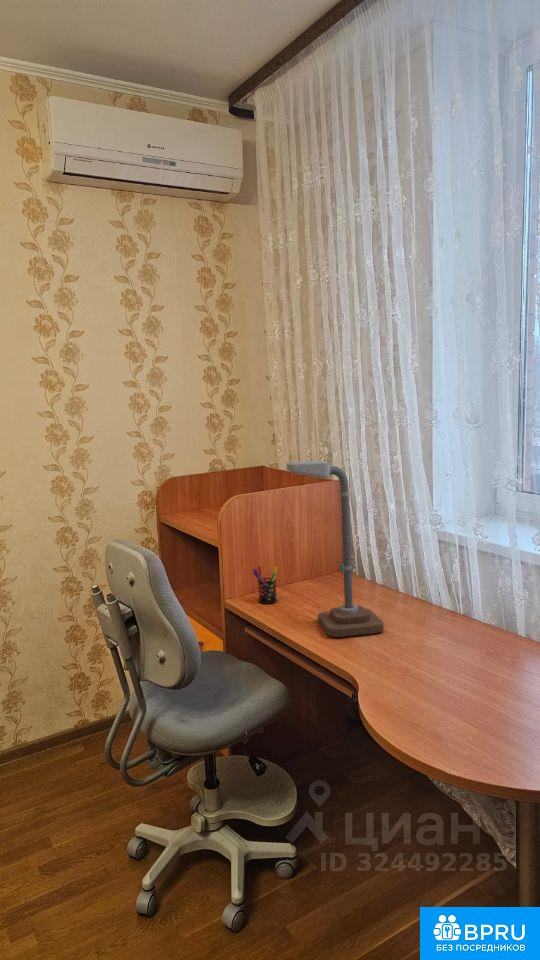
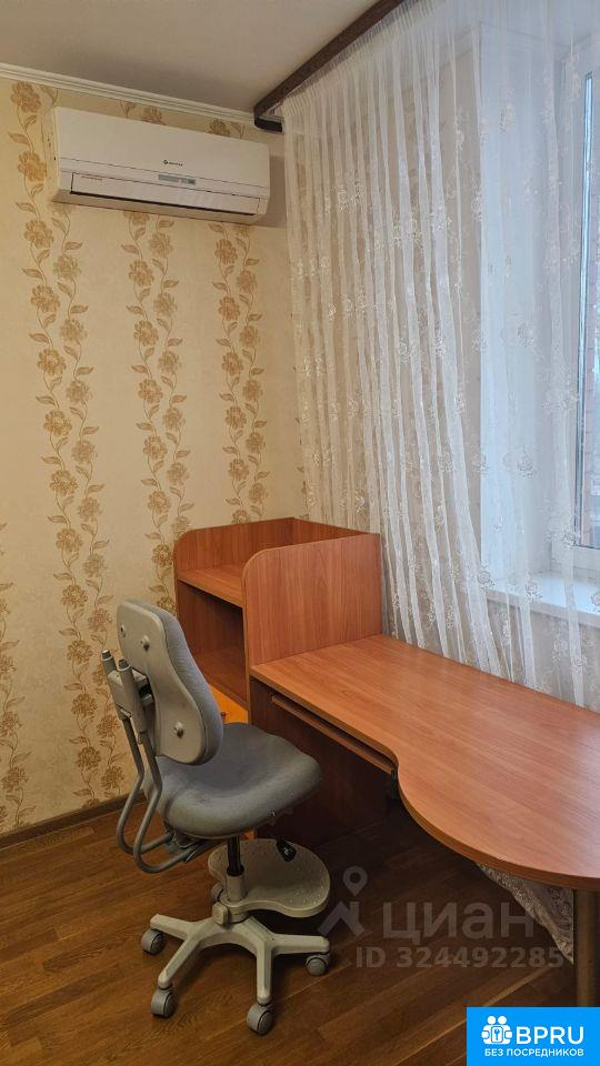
- pen holder (267, 583)
- desk lamp (342, 540)
